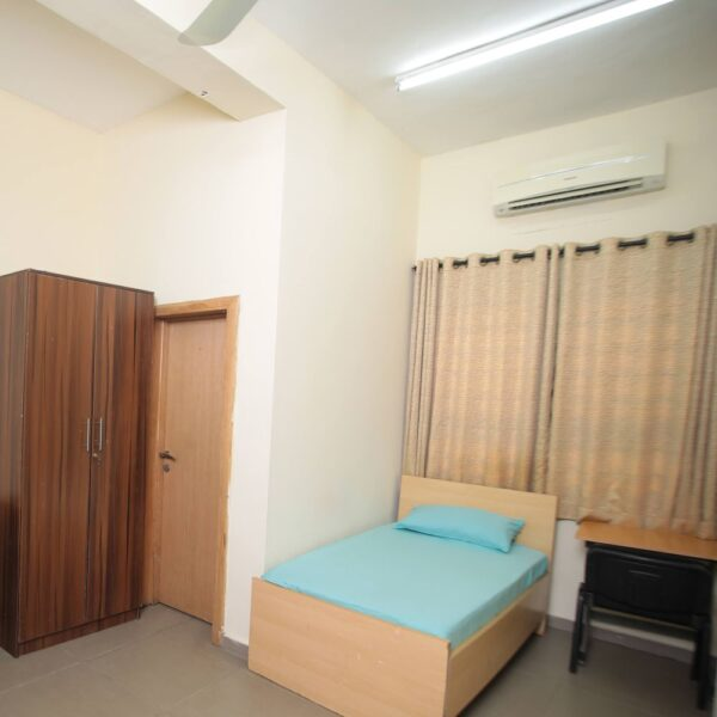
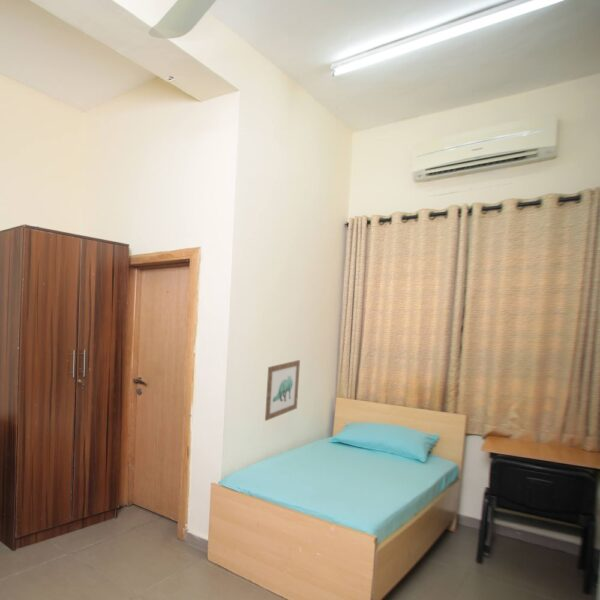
+ wall art (283, 388)
